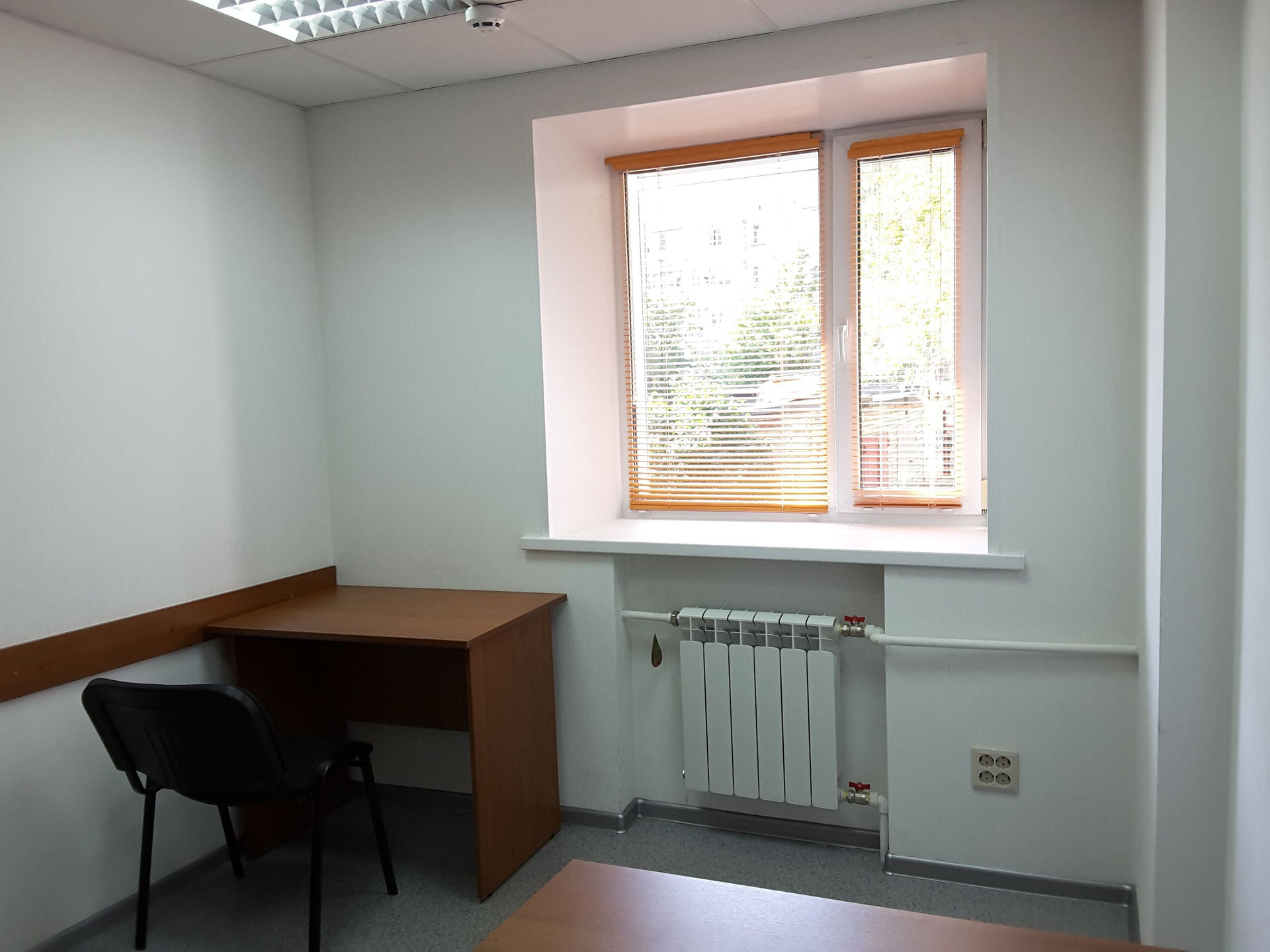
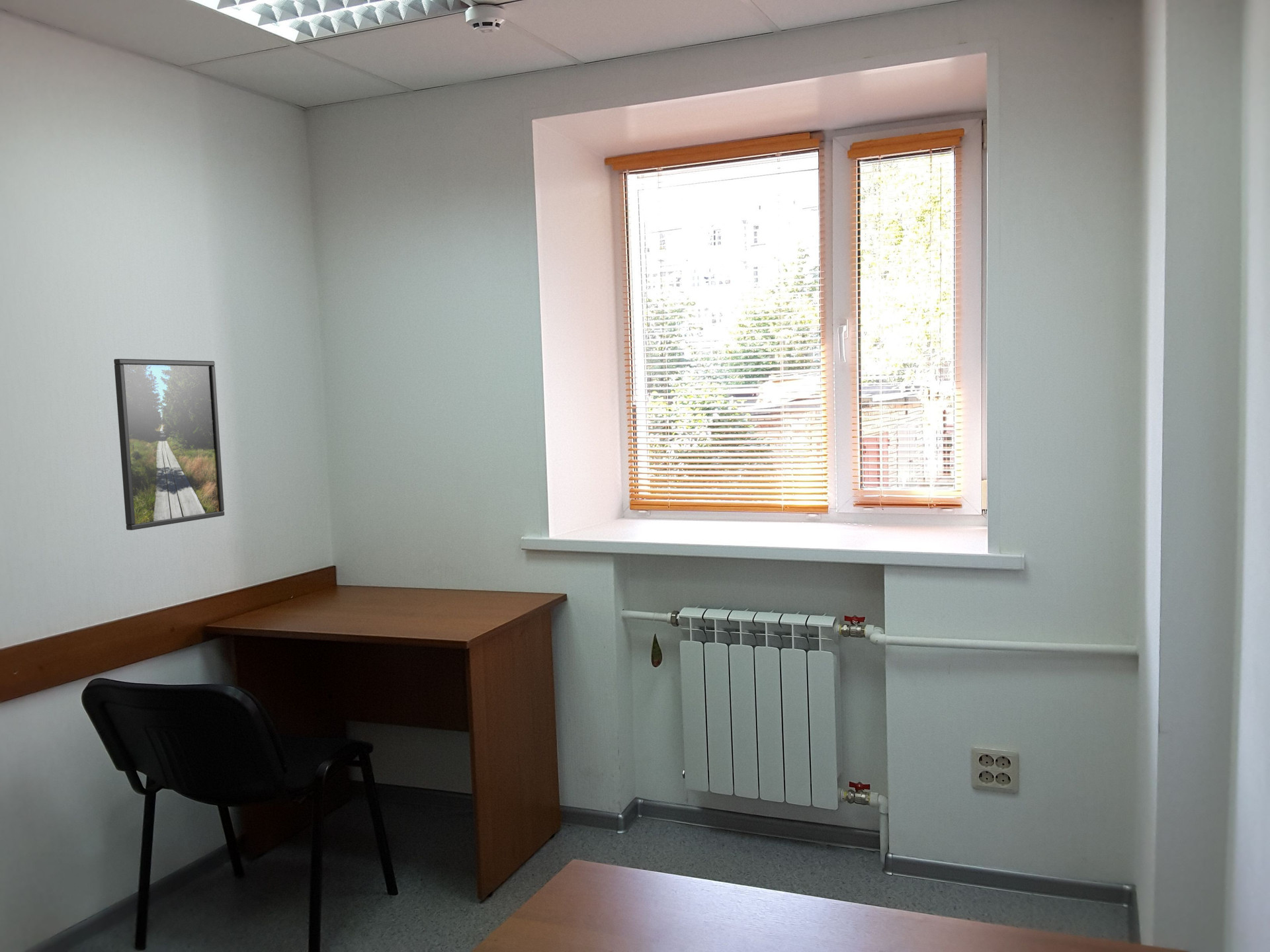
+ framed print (172, 442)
